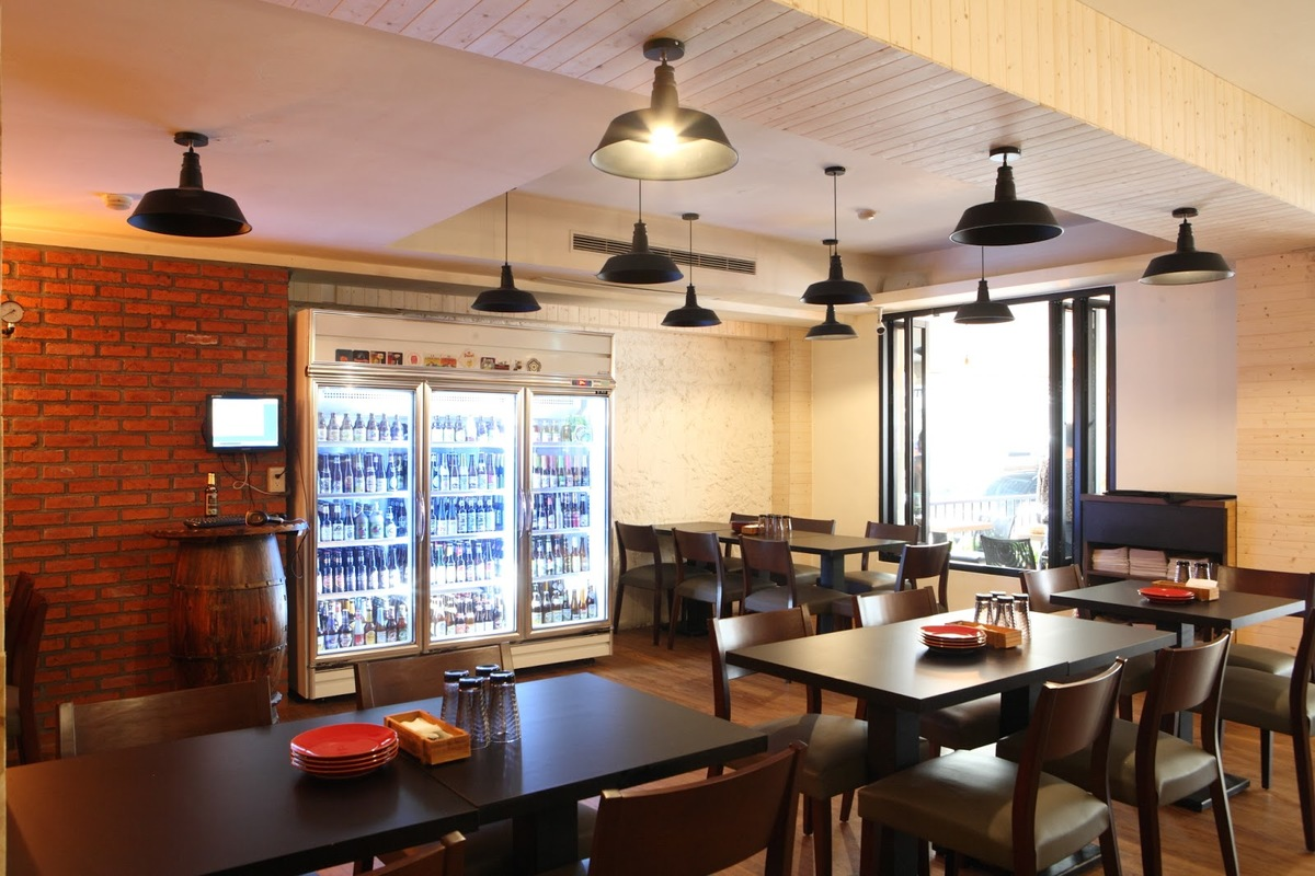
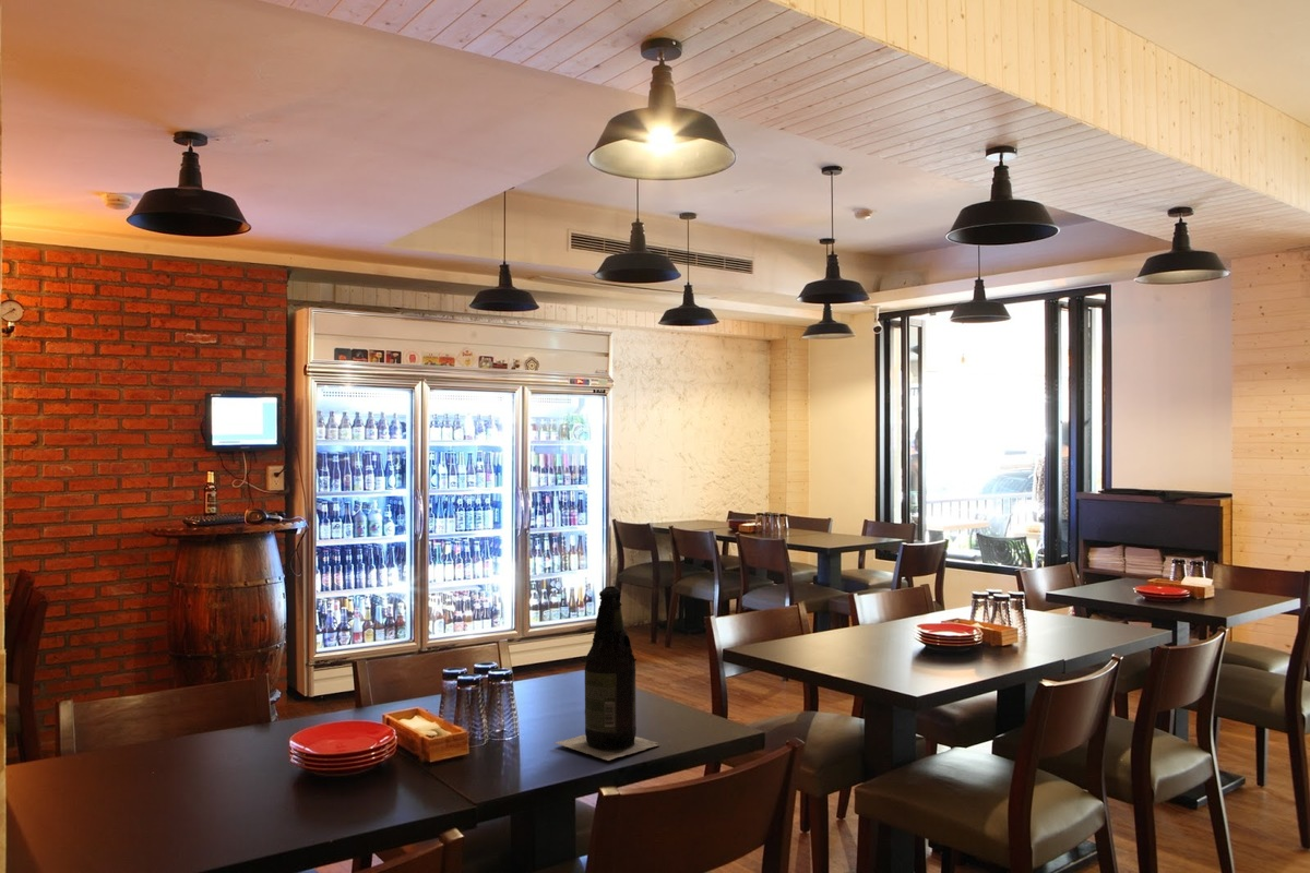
+ beer bottle (608, 666)
